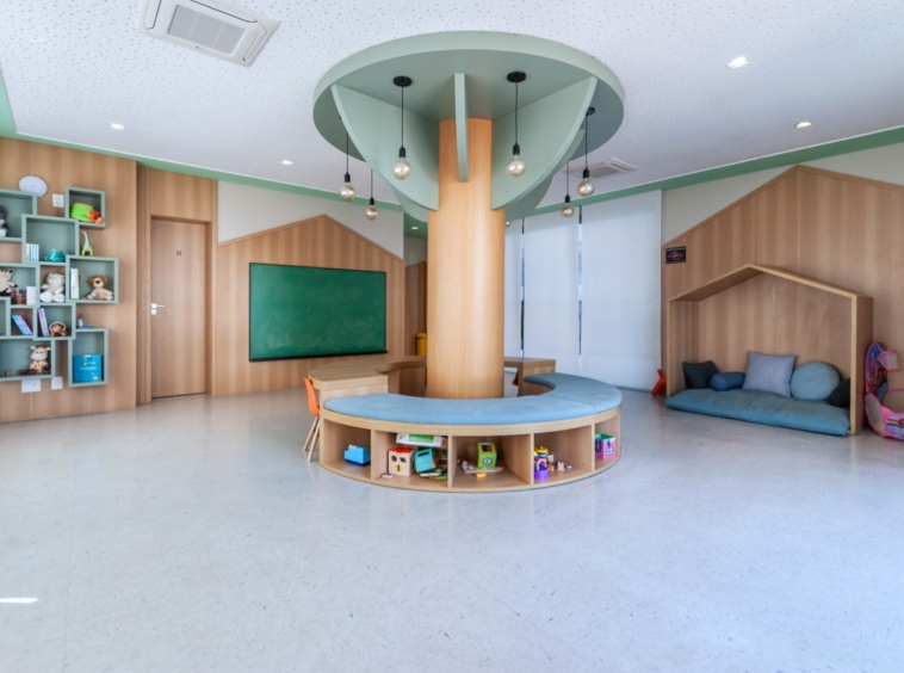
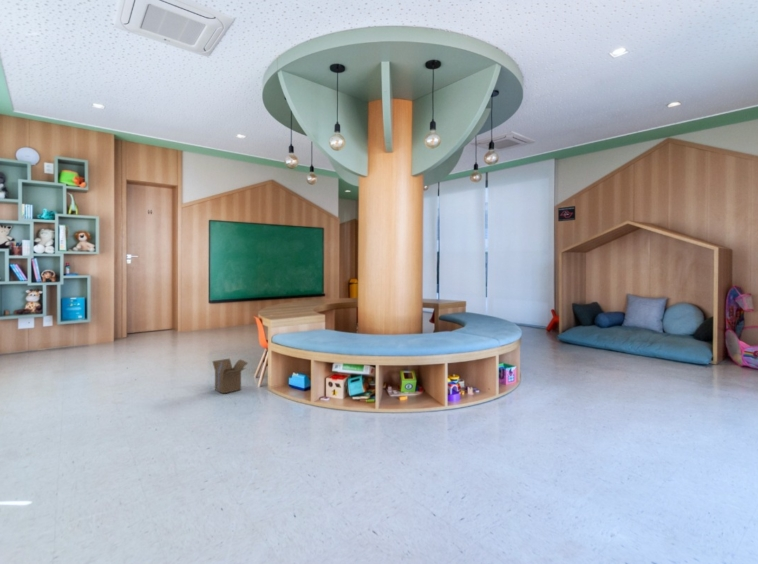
+ cardboard box (232, 375)
